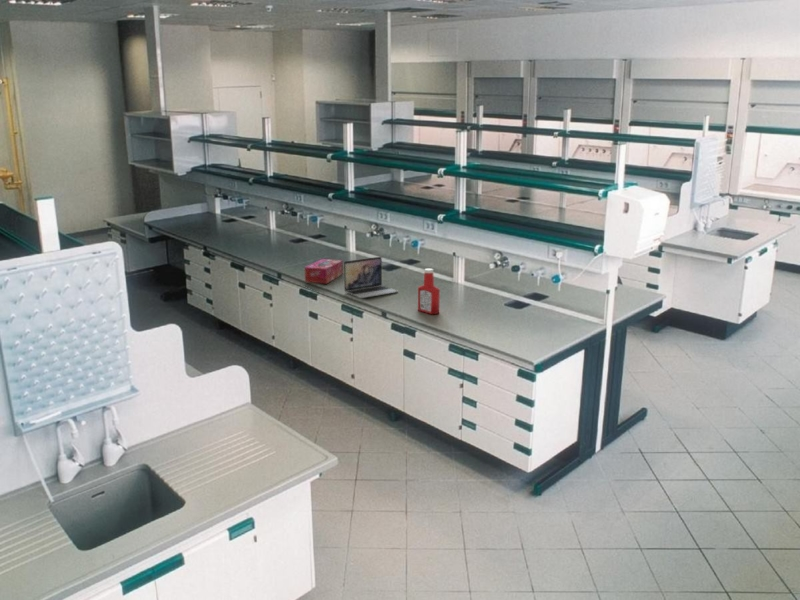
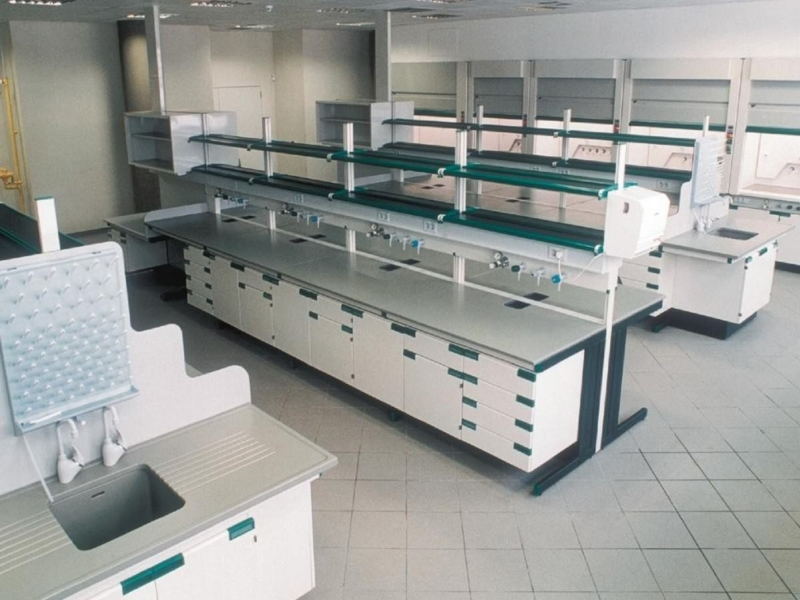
- laptop (371, 277)
- tissue box (324, 270)
- soap bottle (428, 290)
